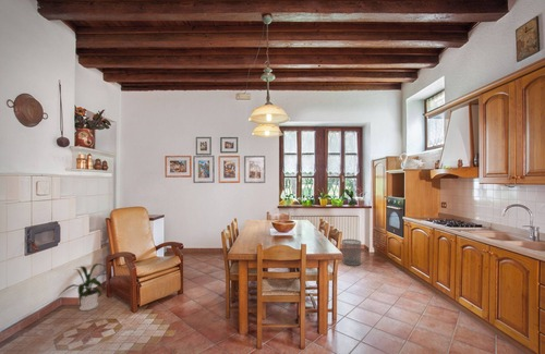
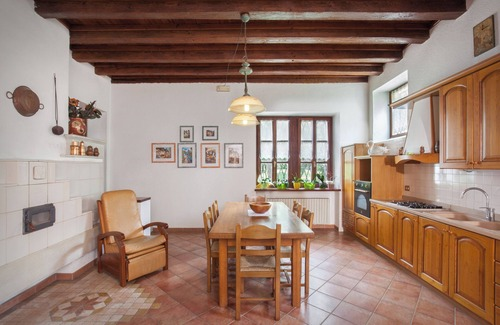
- house plant (88, 285)
- waste bin (351, 252)
